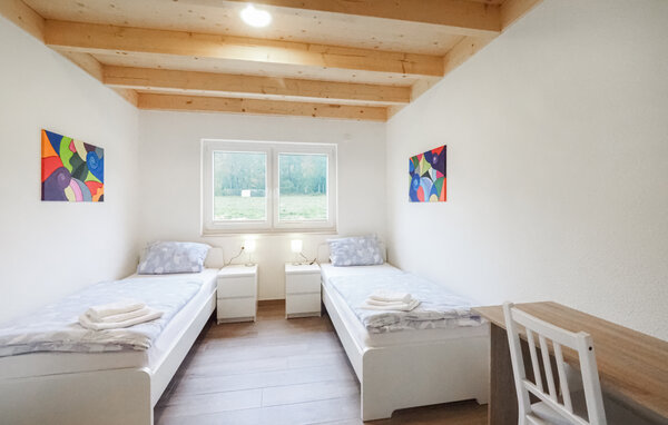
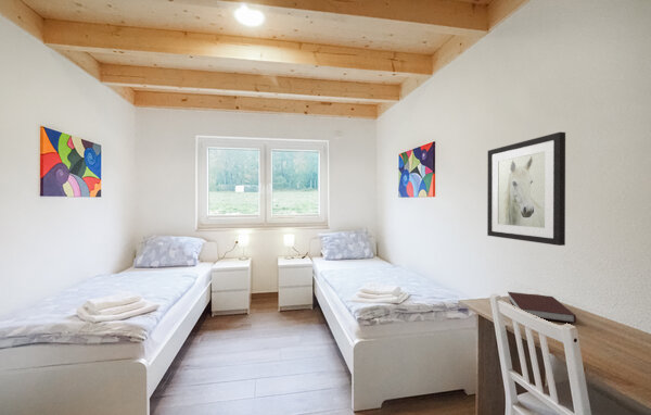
+ wall art (521, 191)
+ notebook (537, 305)
